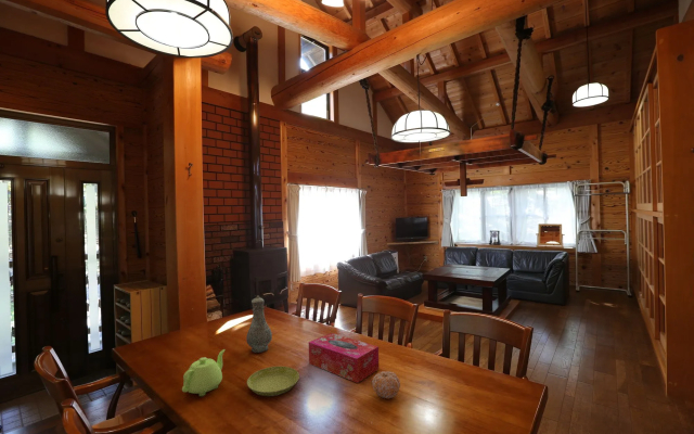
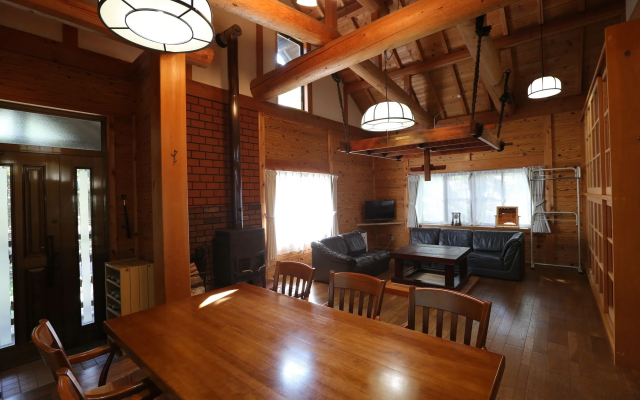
- teapot (205, 372)
- vase (258, 322)
- fruit (386, 384)
- saucer (273, 381)
- tissue box (343, 355)
